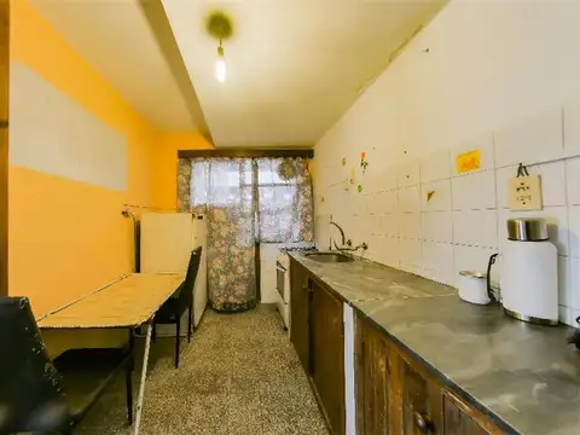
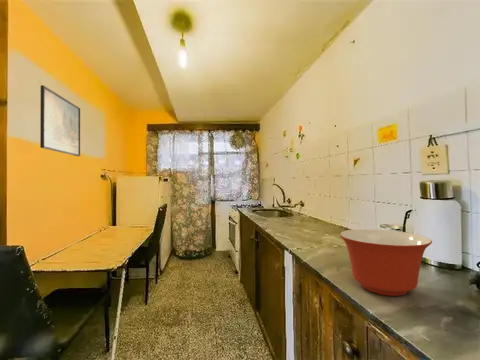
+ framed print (62, 125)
+ mixing bowl (382, 261)
